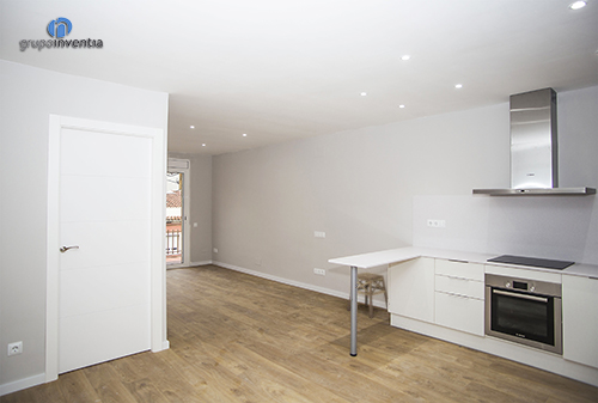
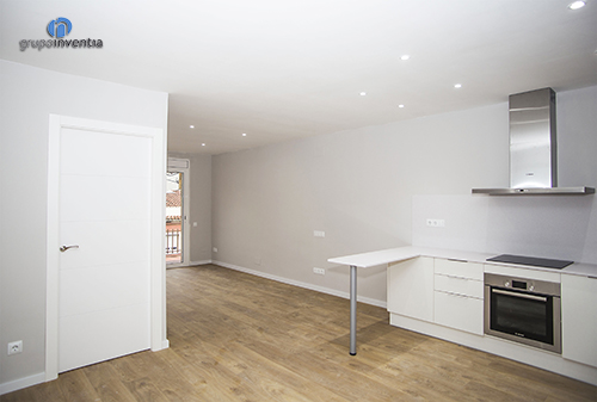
- stool (368, 293)
